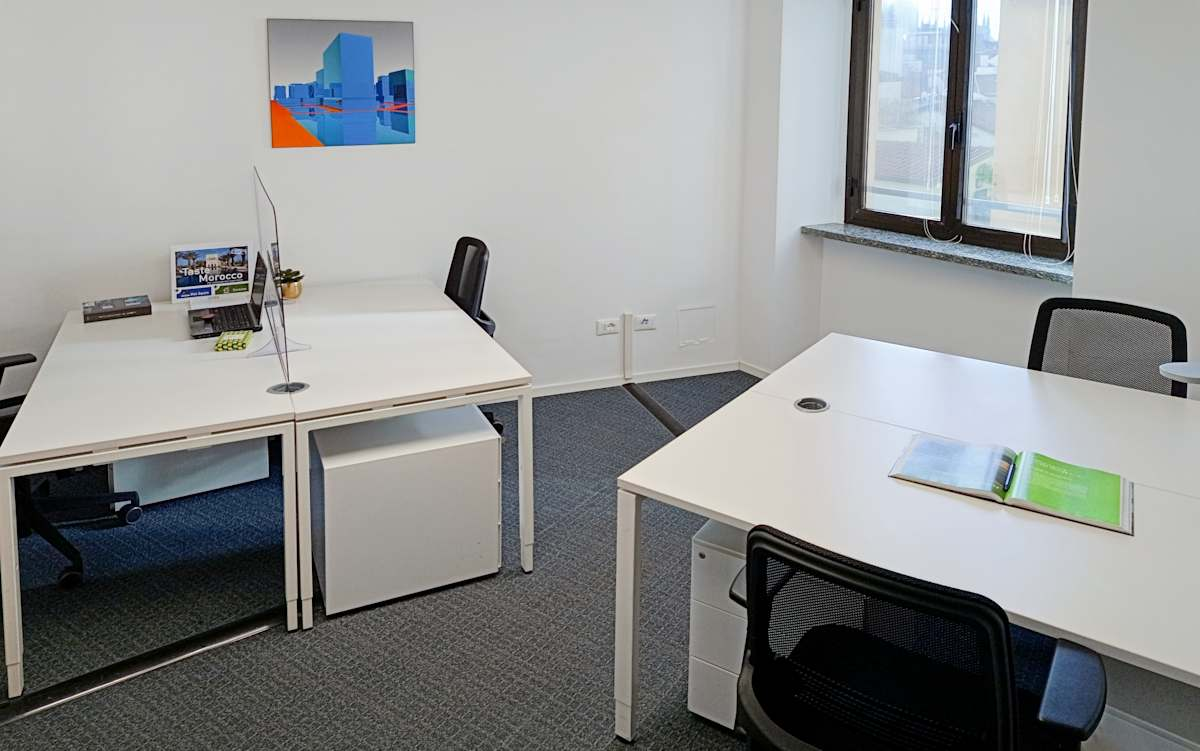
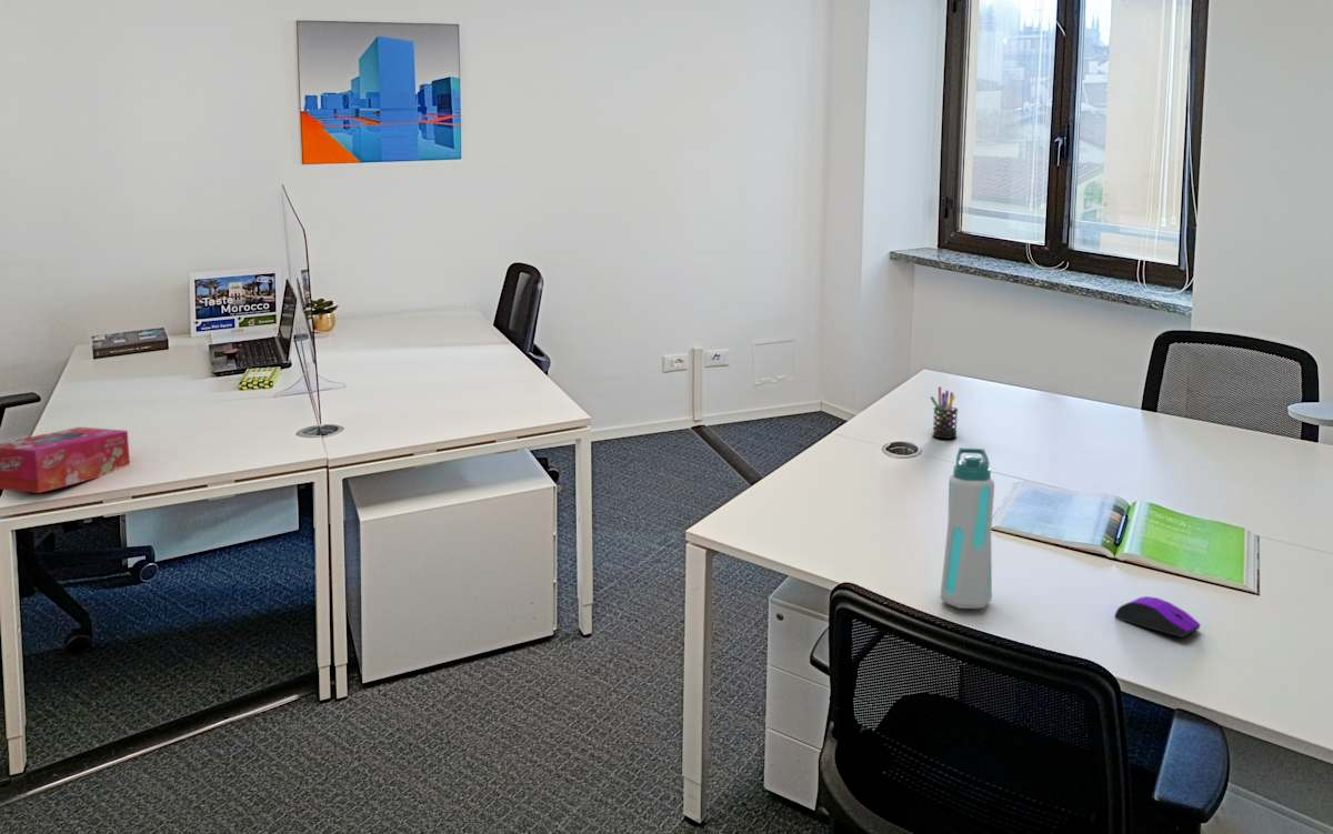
+ water bottle (968, 527)
+ pen holder (942, 412)
+ tissue box (60, 458)
+ computer mouse (1157, 613)
